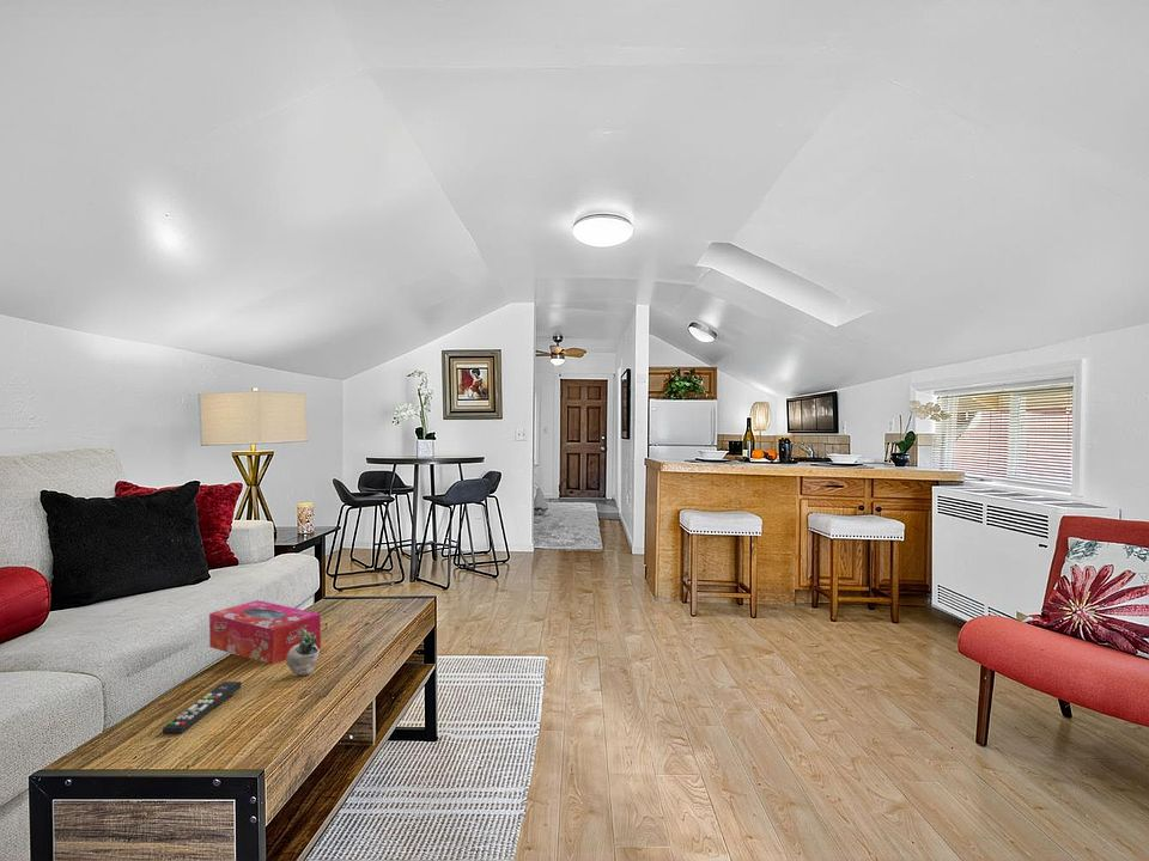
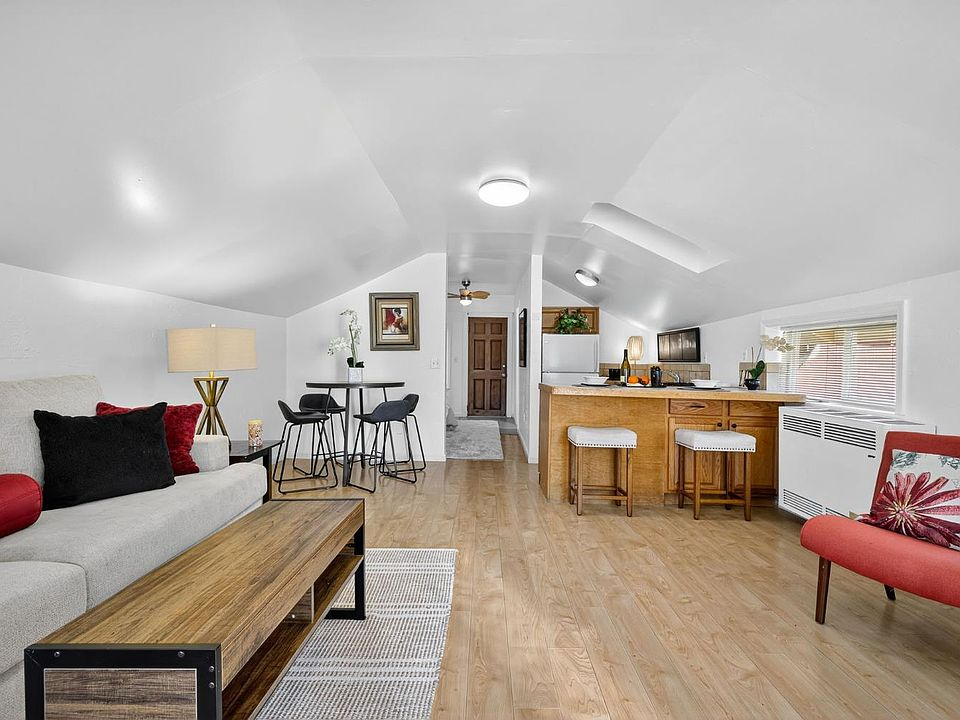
- remote control (205, 706)
- succulent plant (314, 643)
- tissue box (265, 630)
